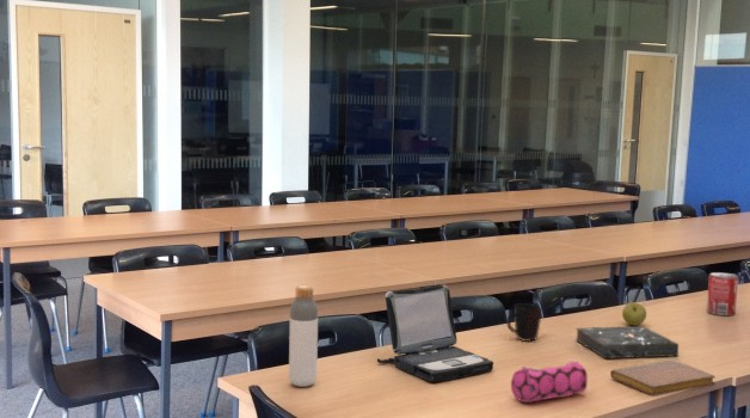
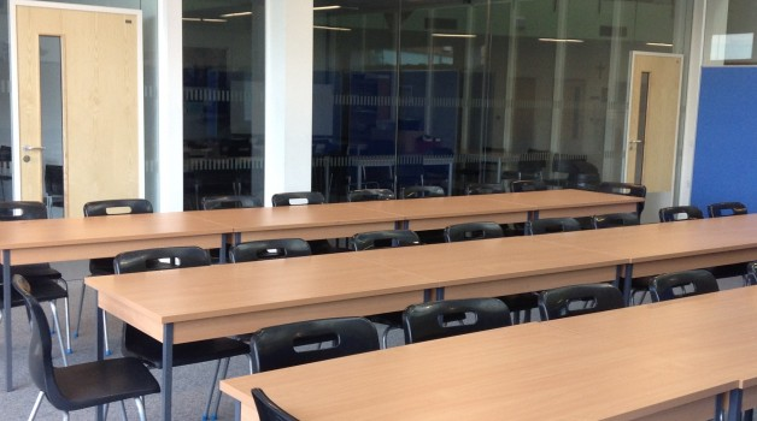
- laptop (436, 330)
- notebook (662, 376)
- mug (524, 322)
- soda can (721, 294)
- pencil case (551, 379)
- apple (634, 314)
- book (625, 340)
- bottle (303, 336)
